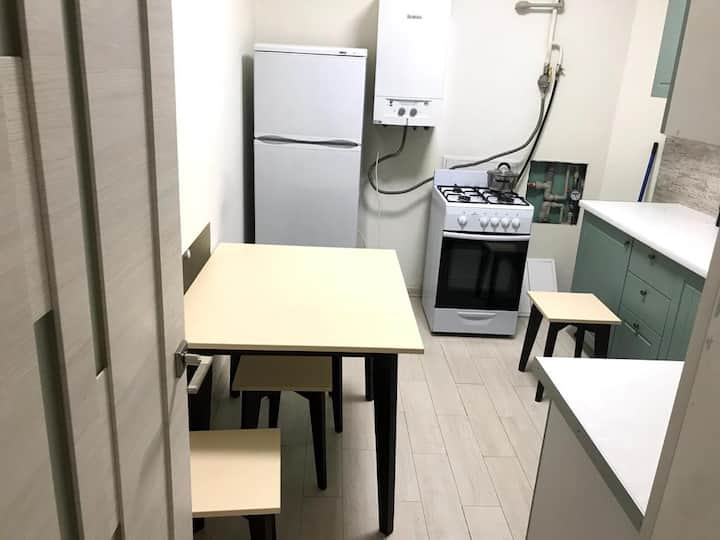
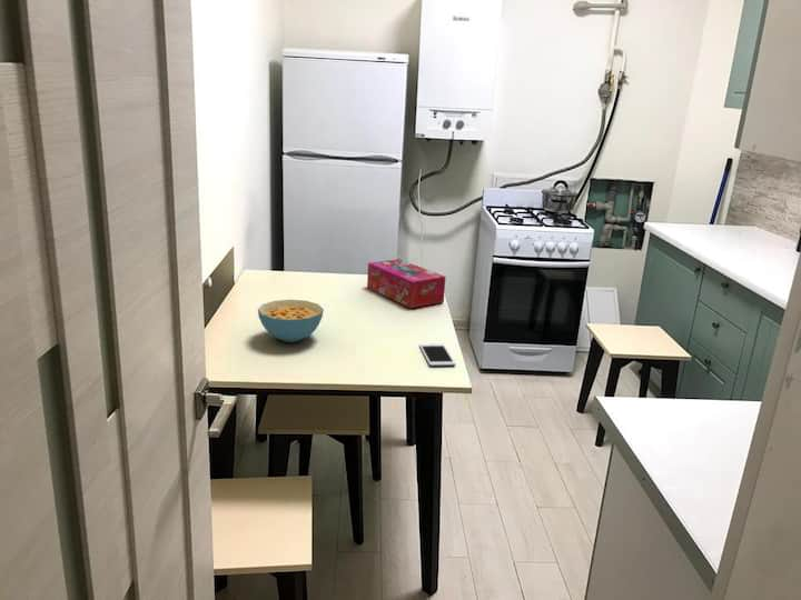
+ tissue box (405, 282)
+ cereal bowl (290, 323)
+ cell phone (436, 353)
